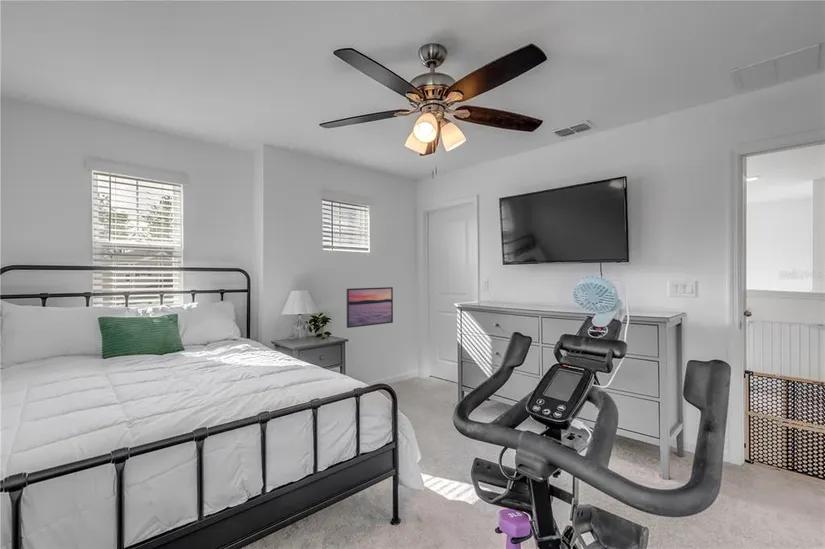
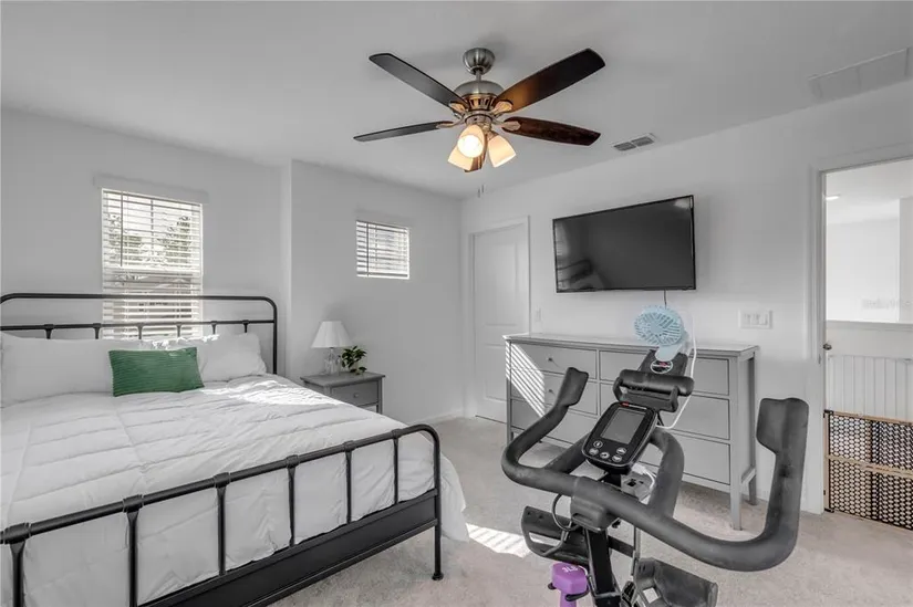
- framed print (370, 306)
